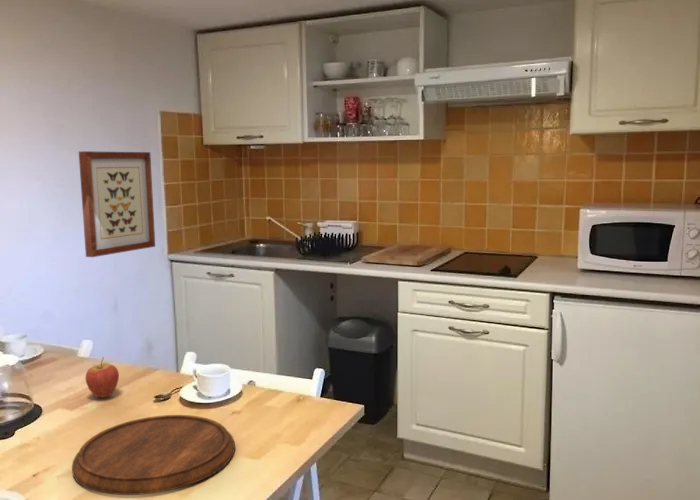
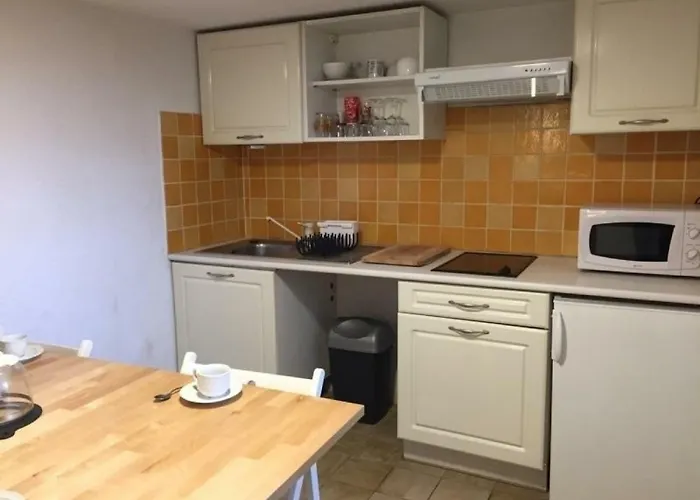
- wall art (119, 202)
- fruit (102, 377)
- cutting board (156, 449)
